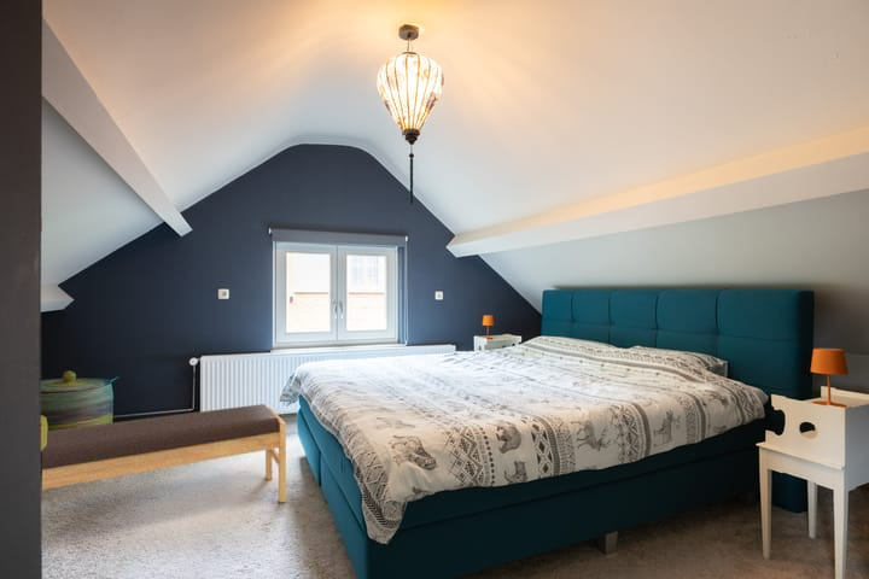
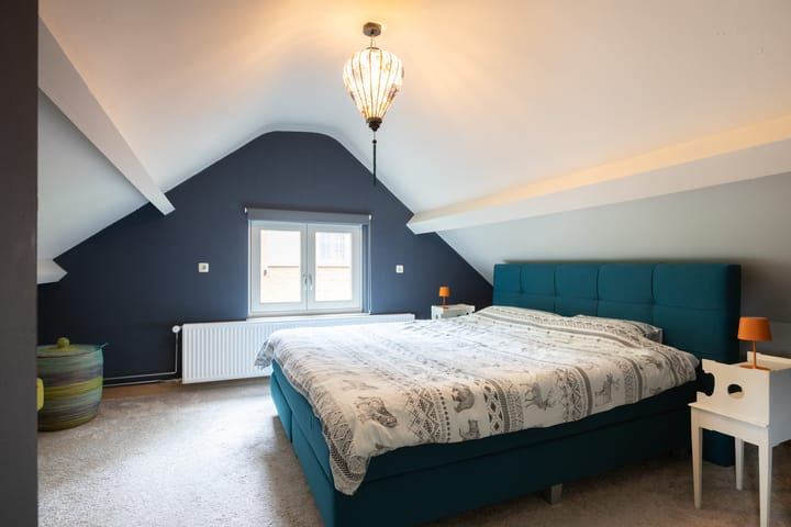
- bench (162, 467)
